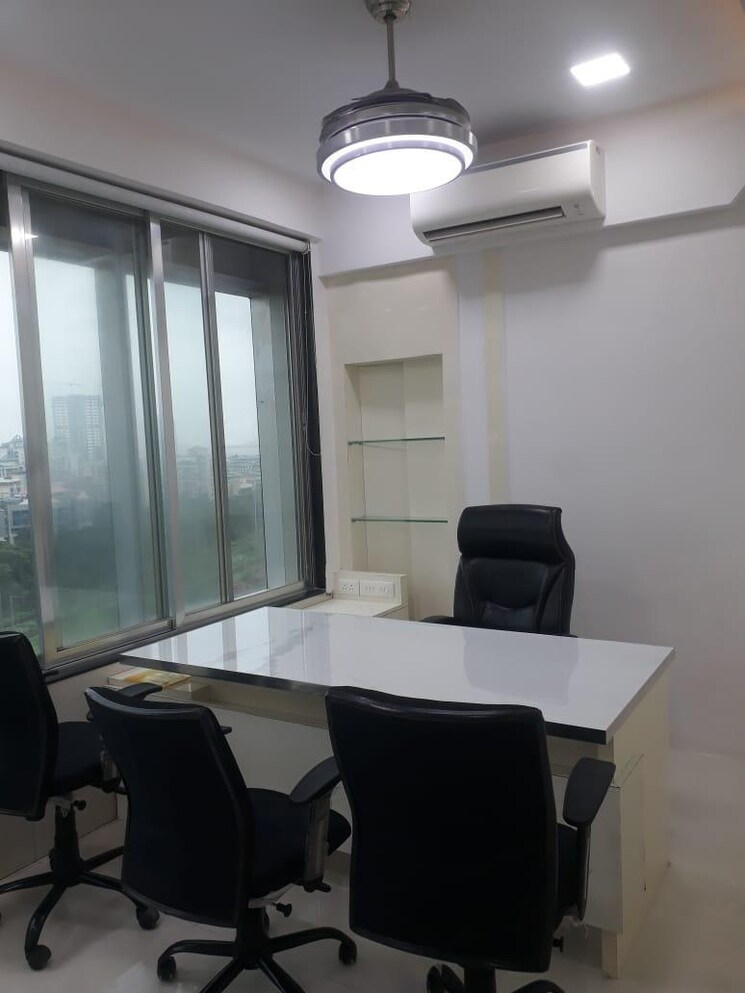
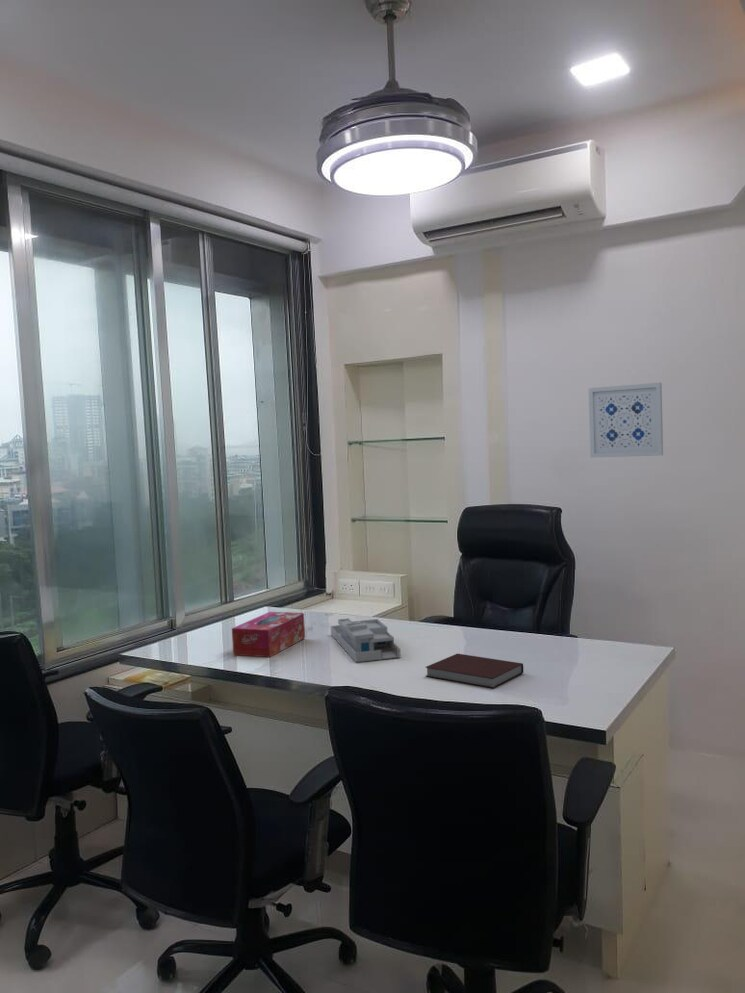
+ wall art (625, 421)
+ notebook (474, 669)
+ desk organizer (362, 634)
+ tissue box (269, 633)
